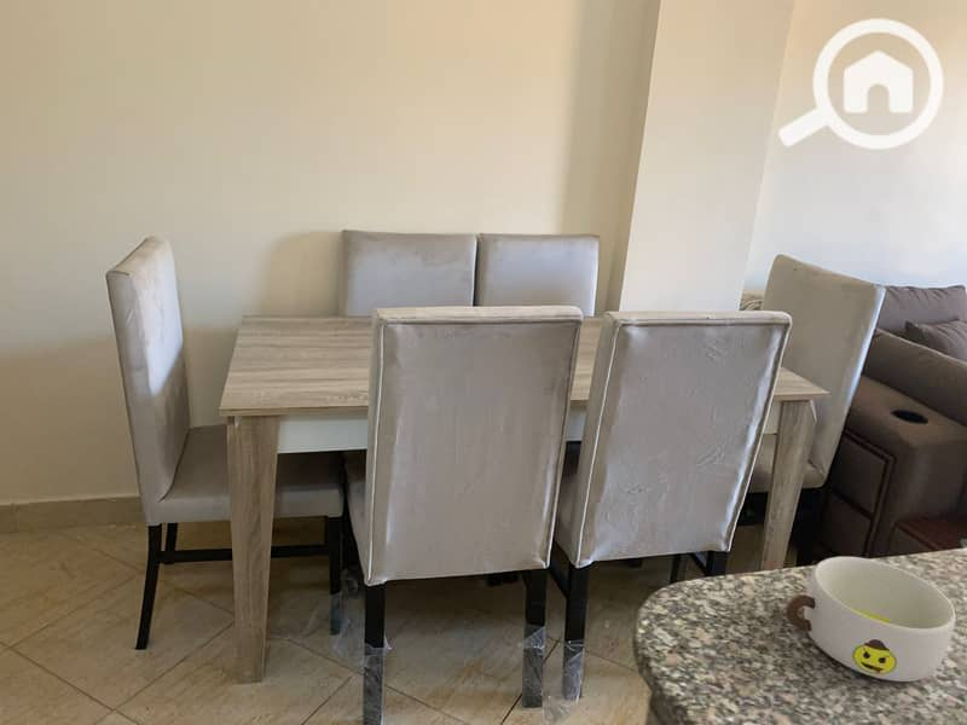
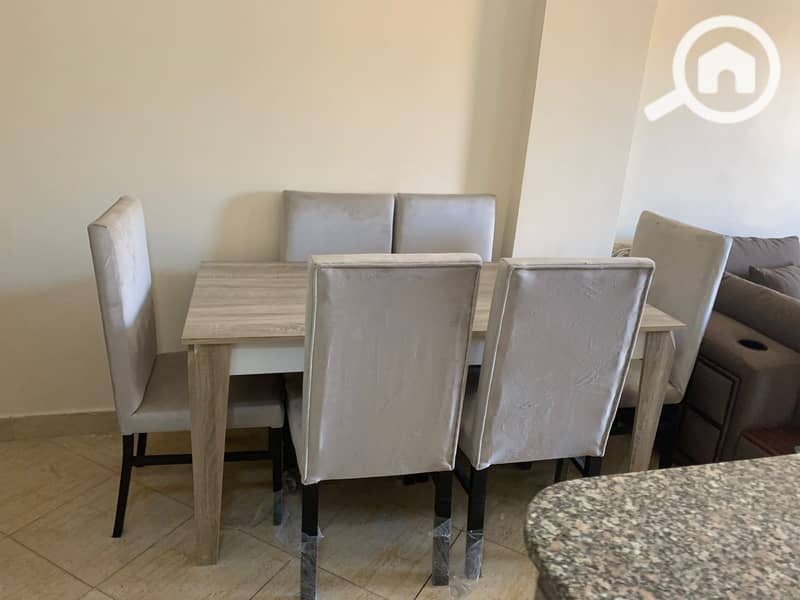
- bowl (862, 617)
